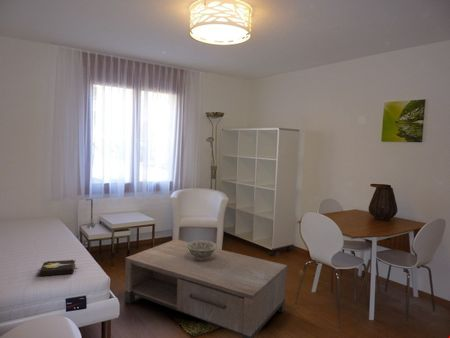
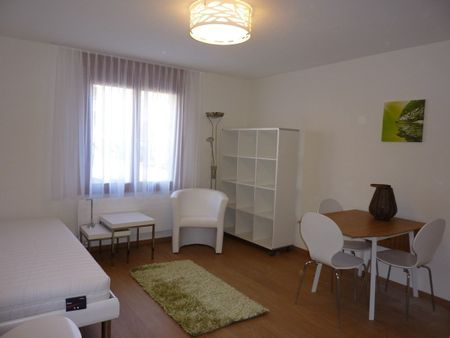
- decorative bowl (201, 251)
- coffee table (205, 283)
- hardback book (58, 267)
